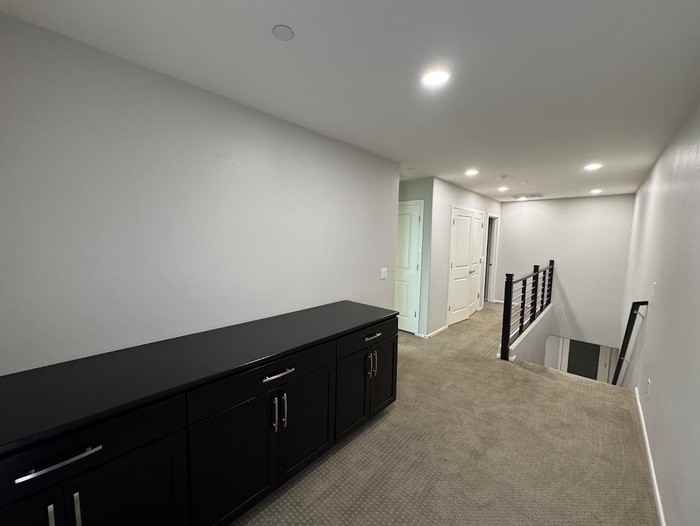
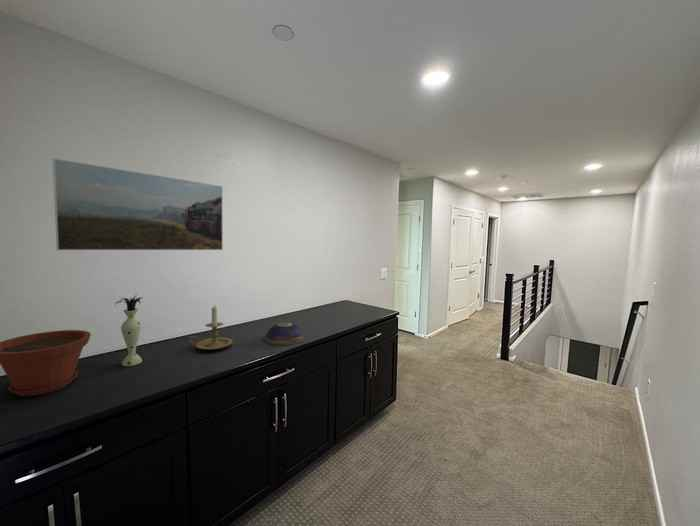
+ decorative bowl (284, 330)
+ vase (130, 329)
+ plant pot (44, 363)
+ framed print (153, 212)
+ candle holder (214, 326)
